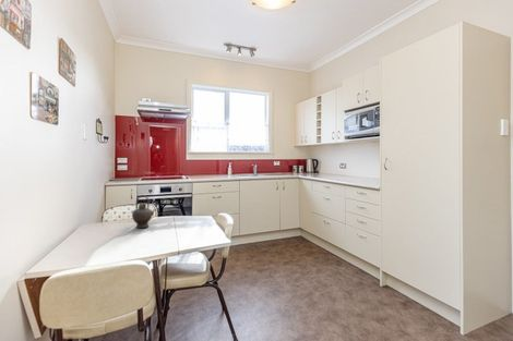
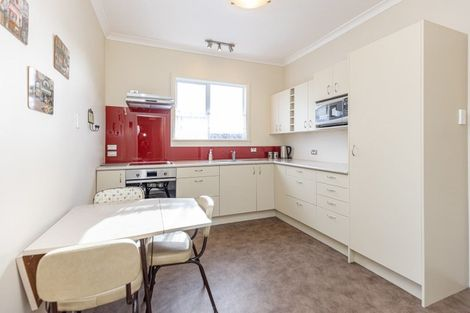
- teapot (144, 210)
